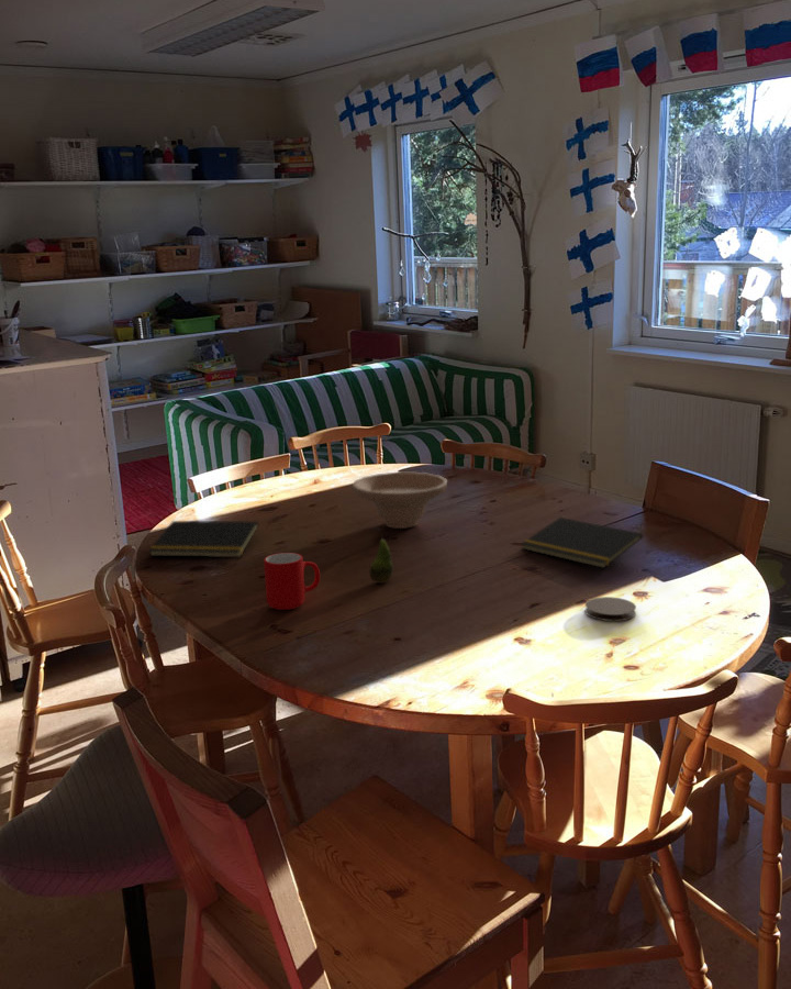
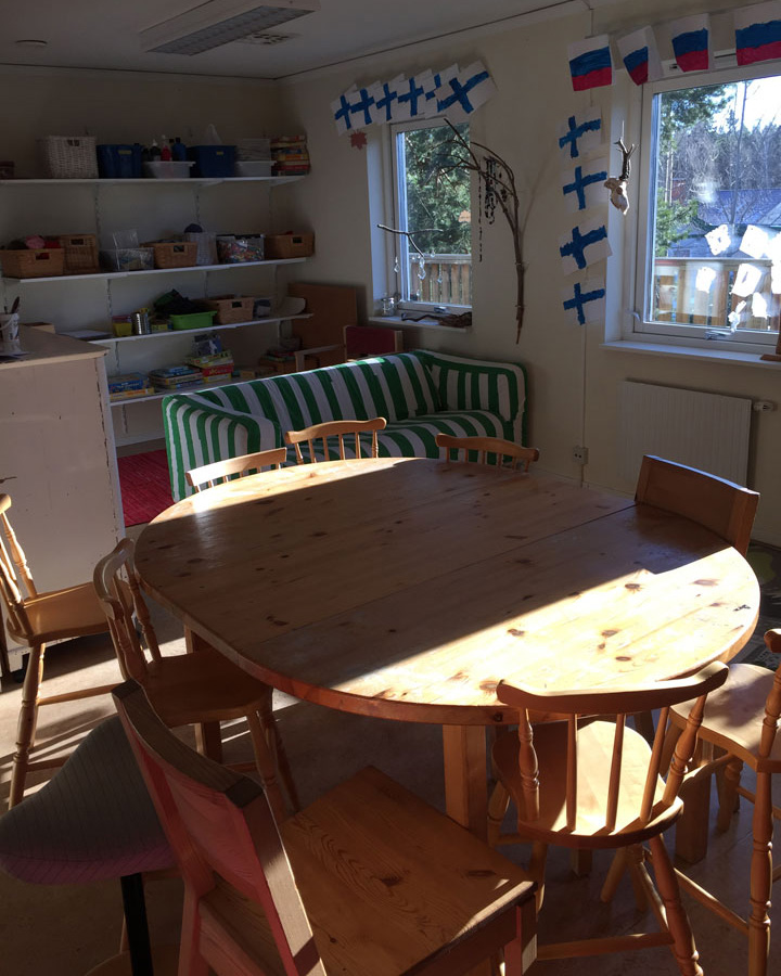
- coaster (610, 609)
- fruit (380, 555)
- cup (293, 580)
- notepad (580, 541)
- bowl (400, 502)
- notepad (204, 537)
